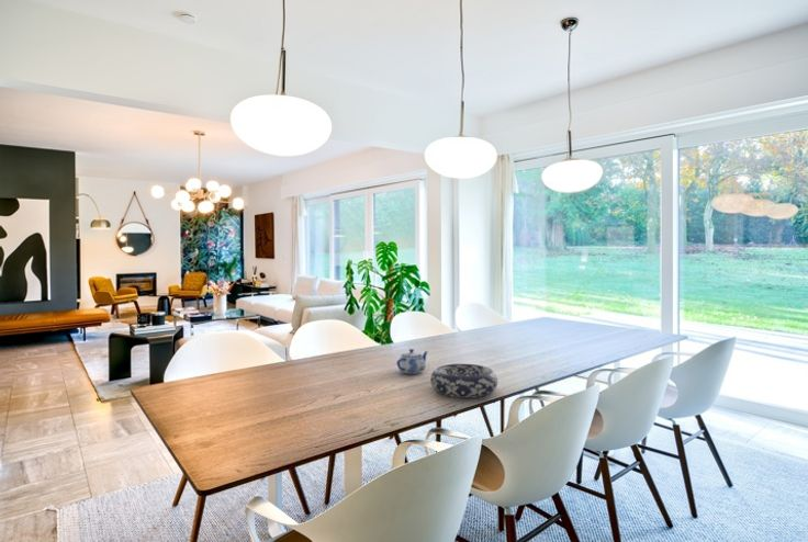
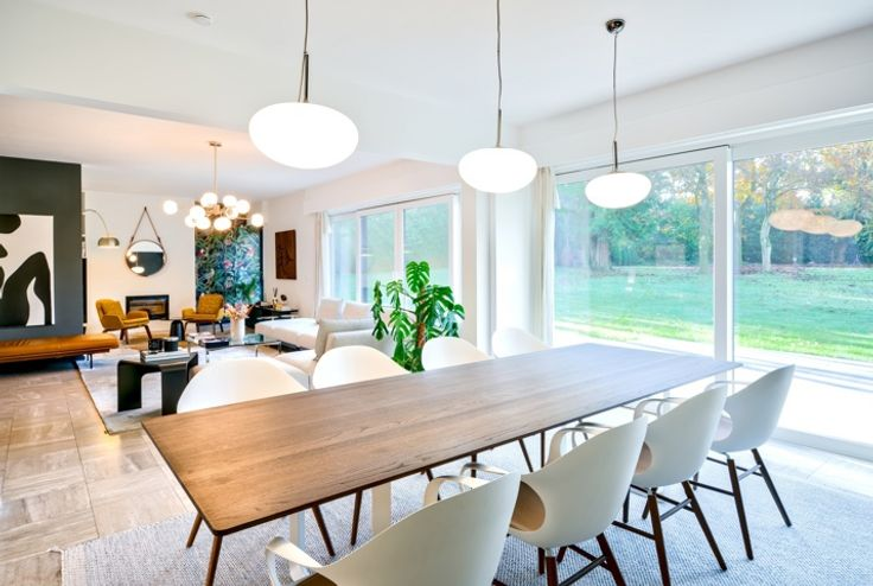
- decorative bowl (463, 380)
- teapot (413, 360)
